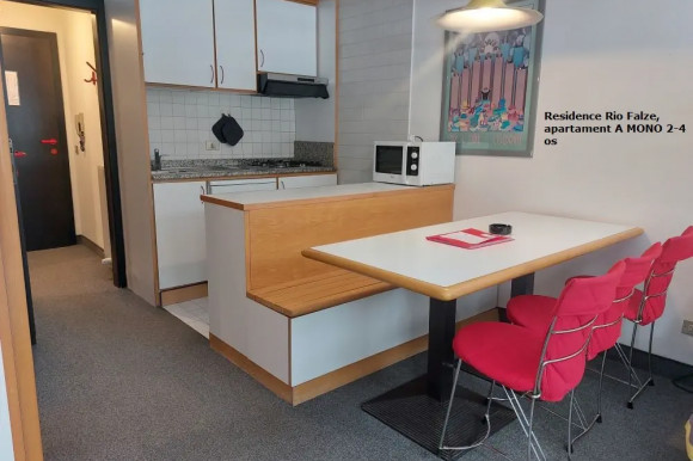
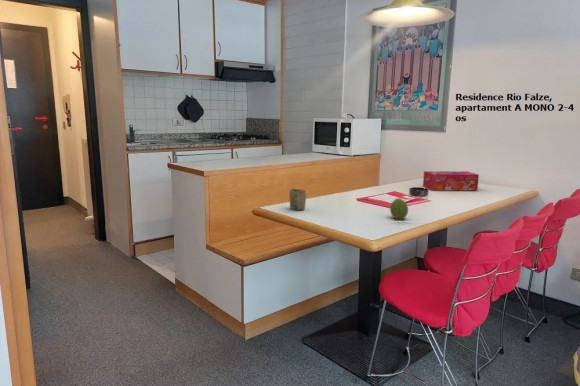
+ tissue box (450, 180)
+ fruit (399, 208)
+ cup (297, 199)
